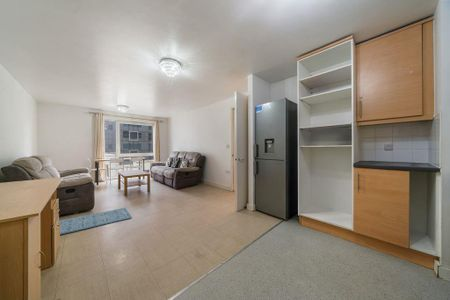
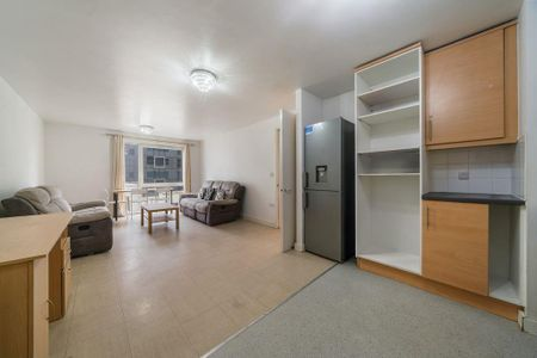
- rug (82, 222)
